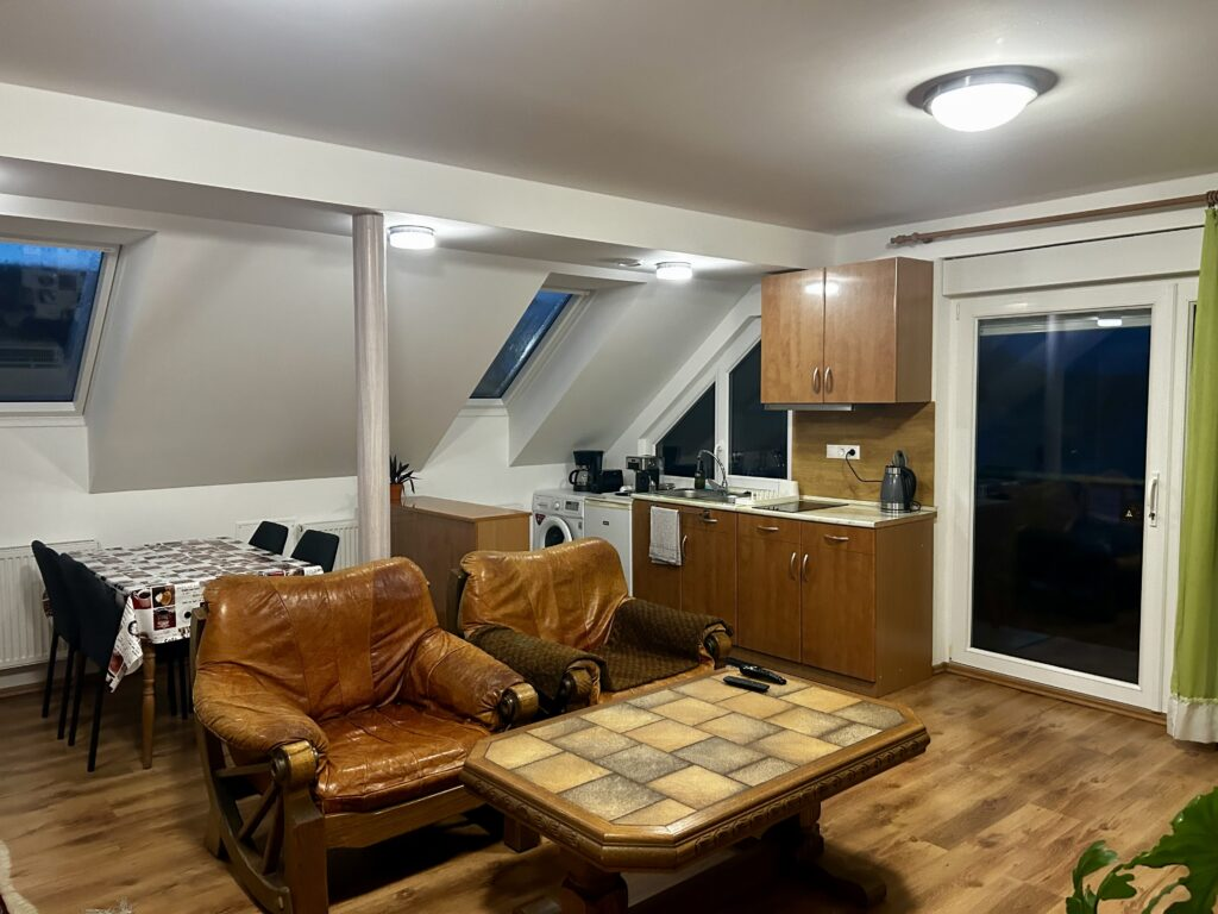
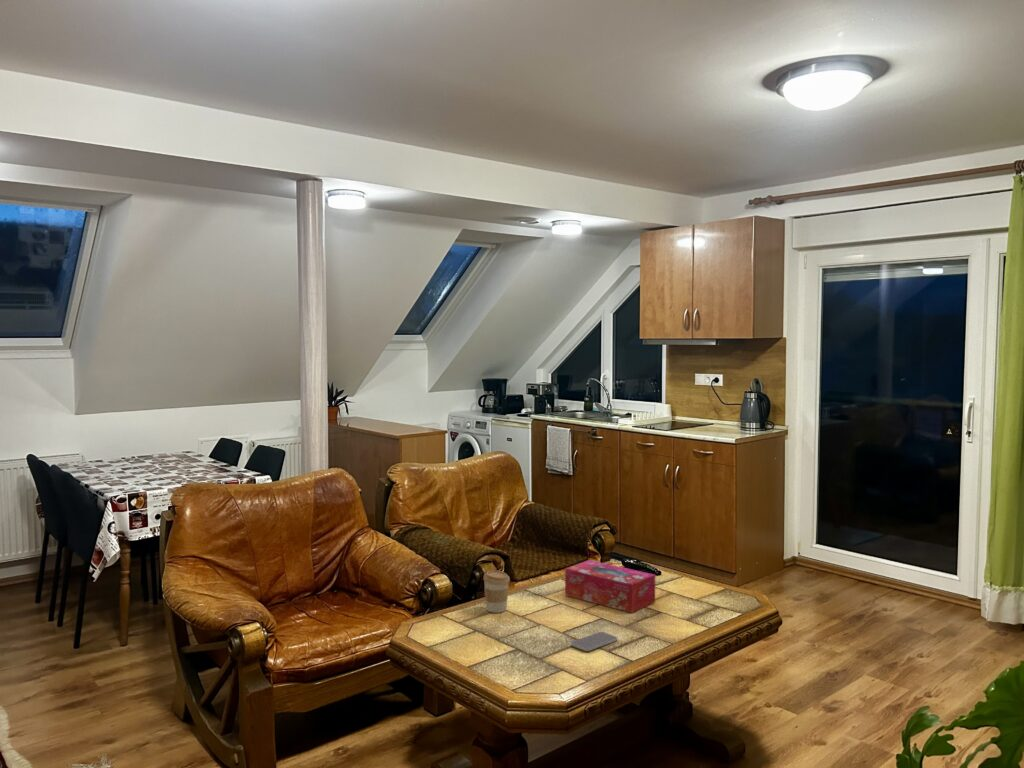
+ tissue box (609, 585)
+ coffee cup (496, 591)
+ smartphone (594, 641)
